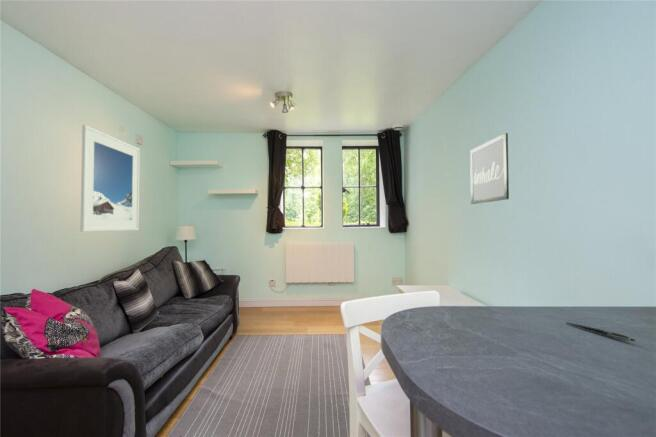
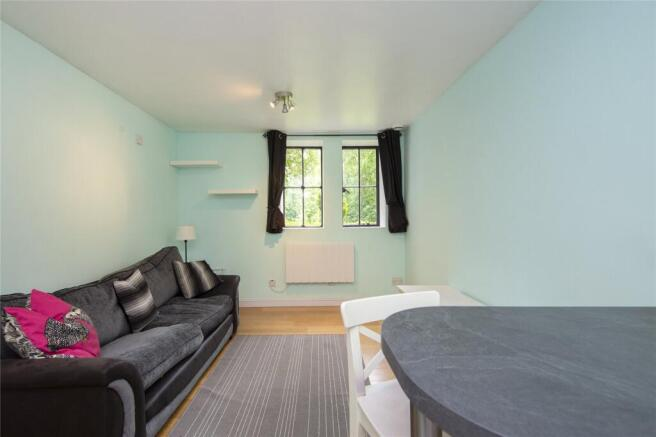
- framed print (114, 184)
- pen (597, 330)
- wall art (487, 172)
